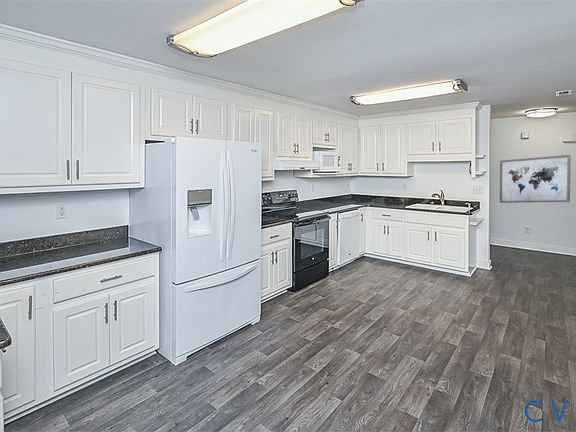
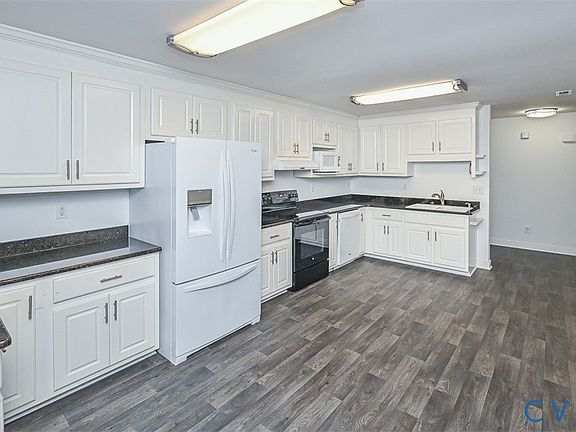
- wall art (533, 180)
